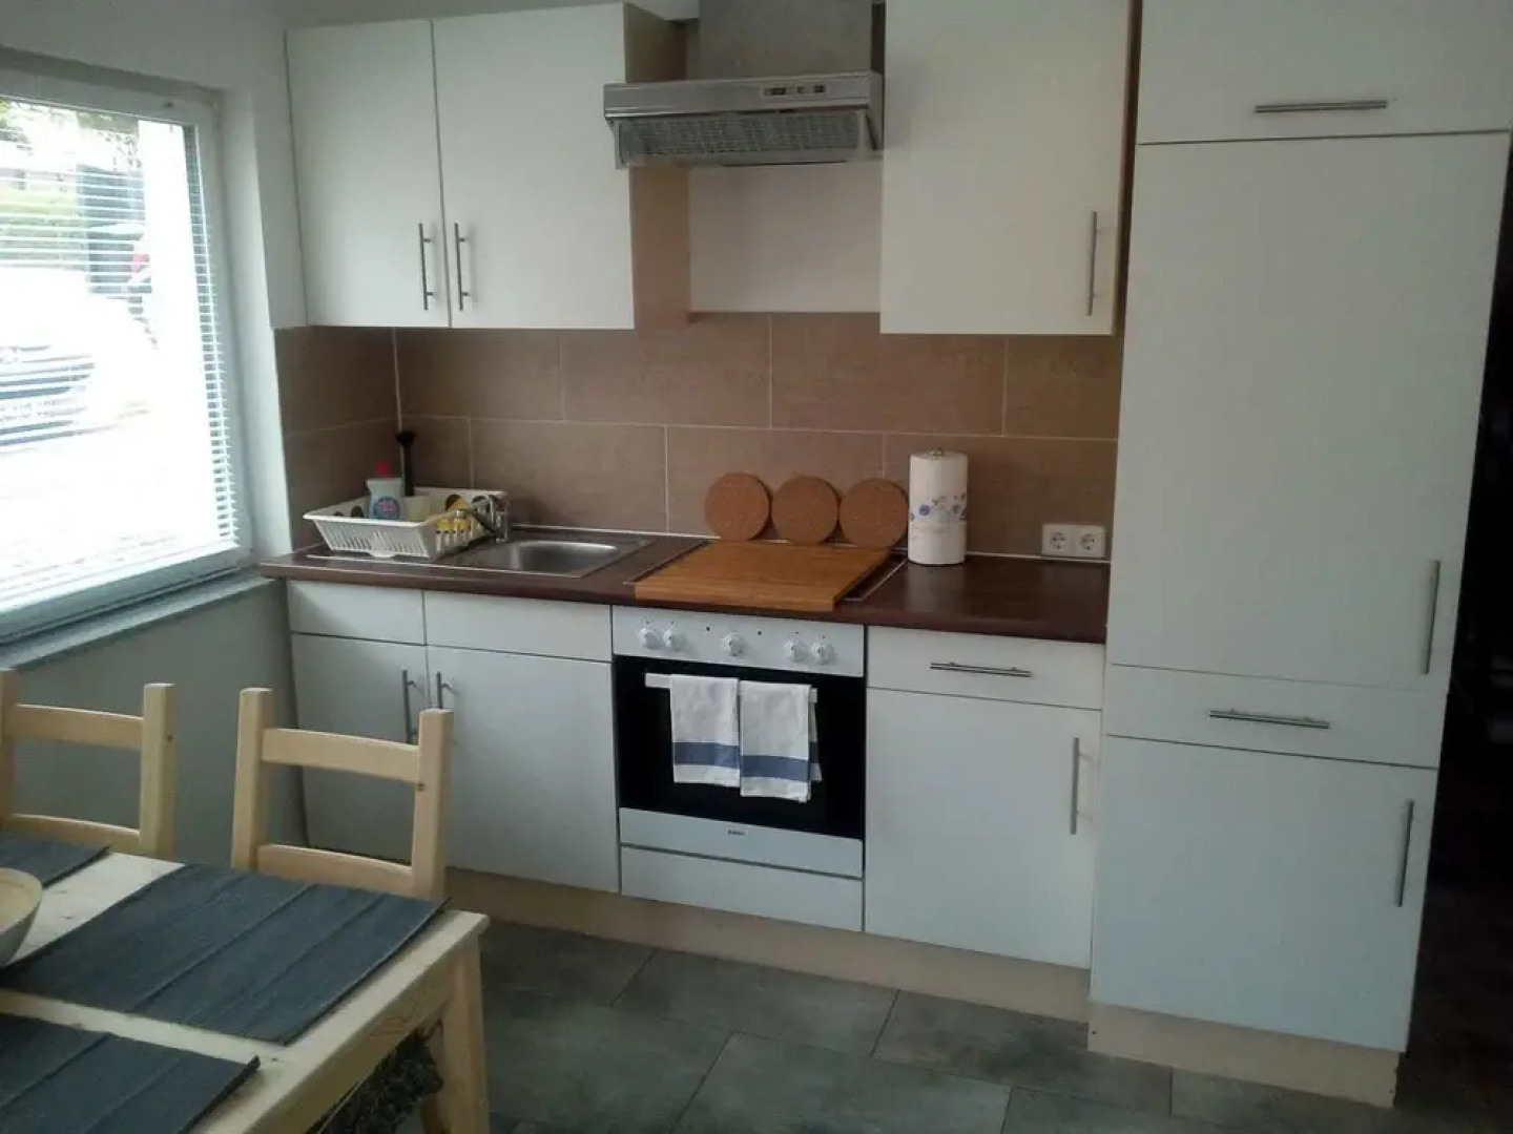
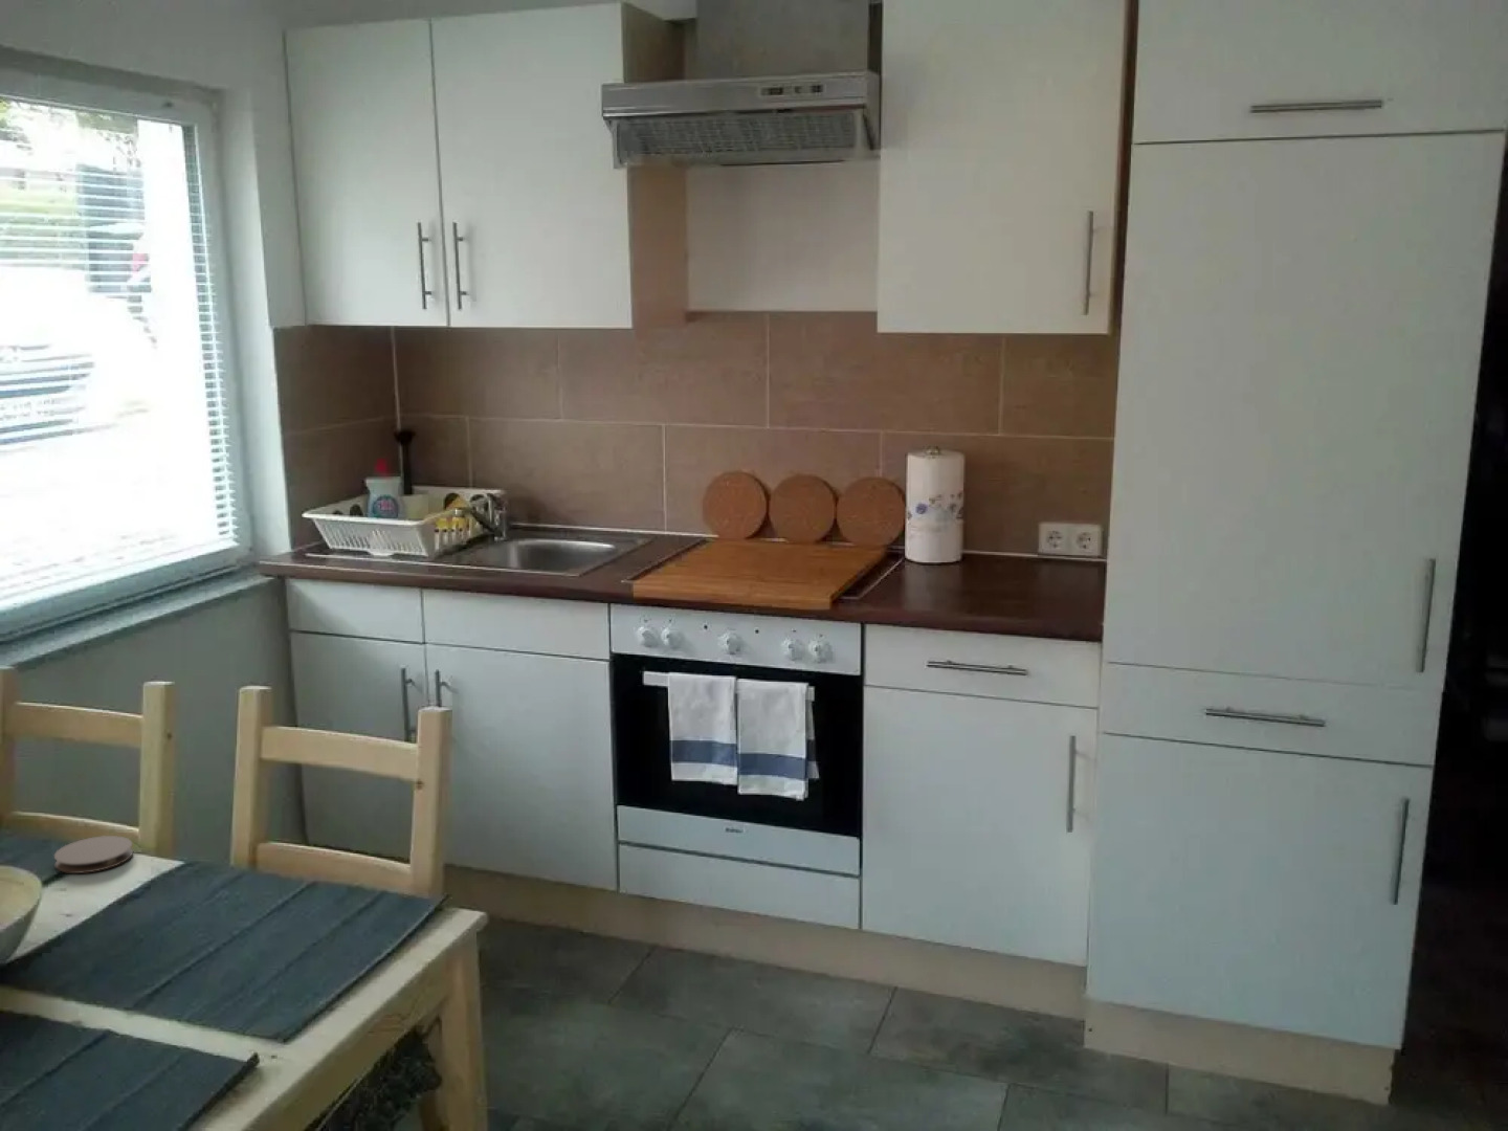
+ coaster (93, 853)
